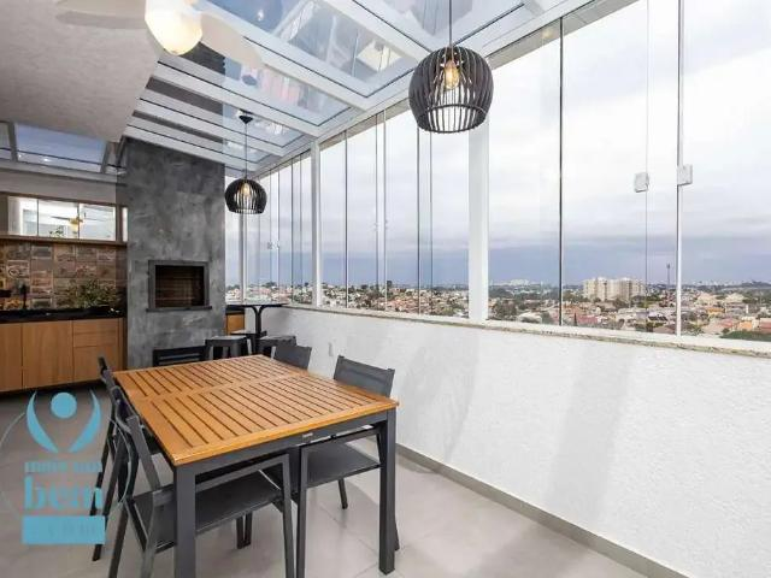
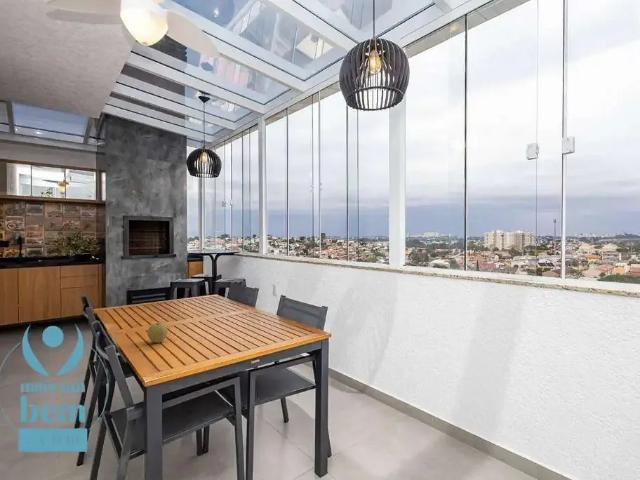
+ fruit (157, 332)
